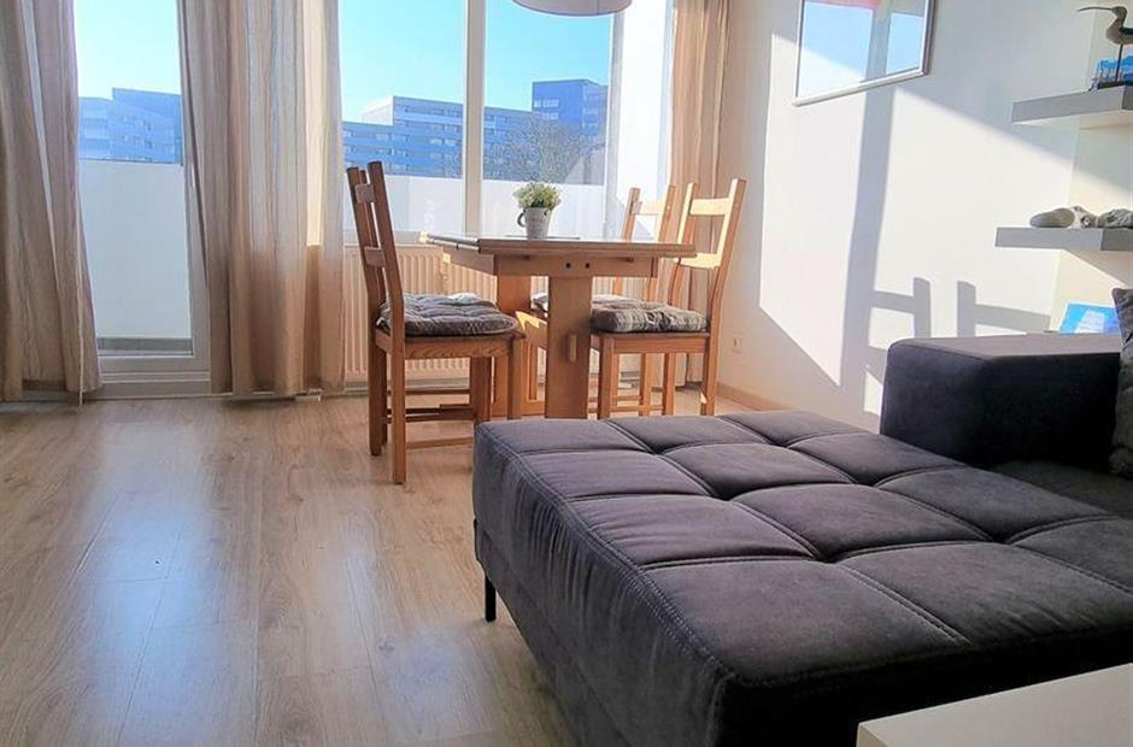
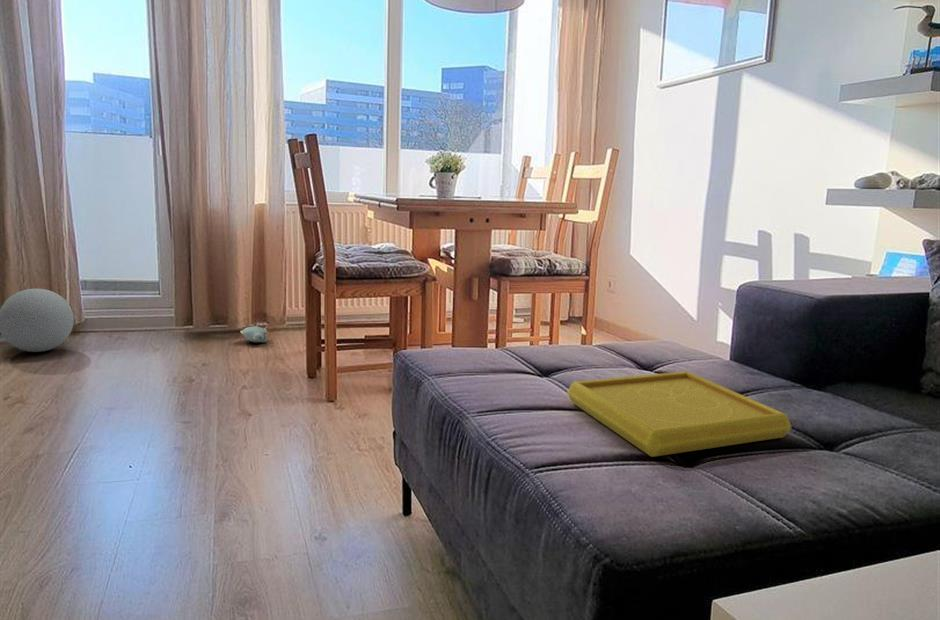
+ plush toy (254, 334)
+ serving tray (672, 407)
+ decorative ball (36, 320)
